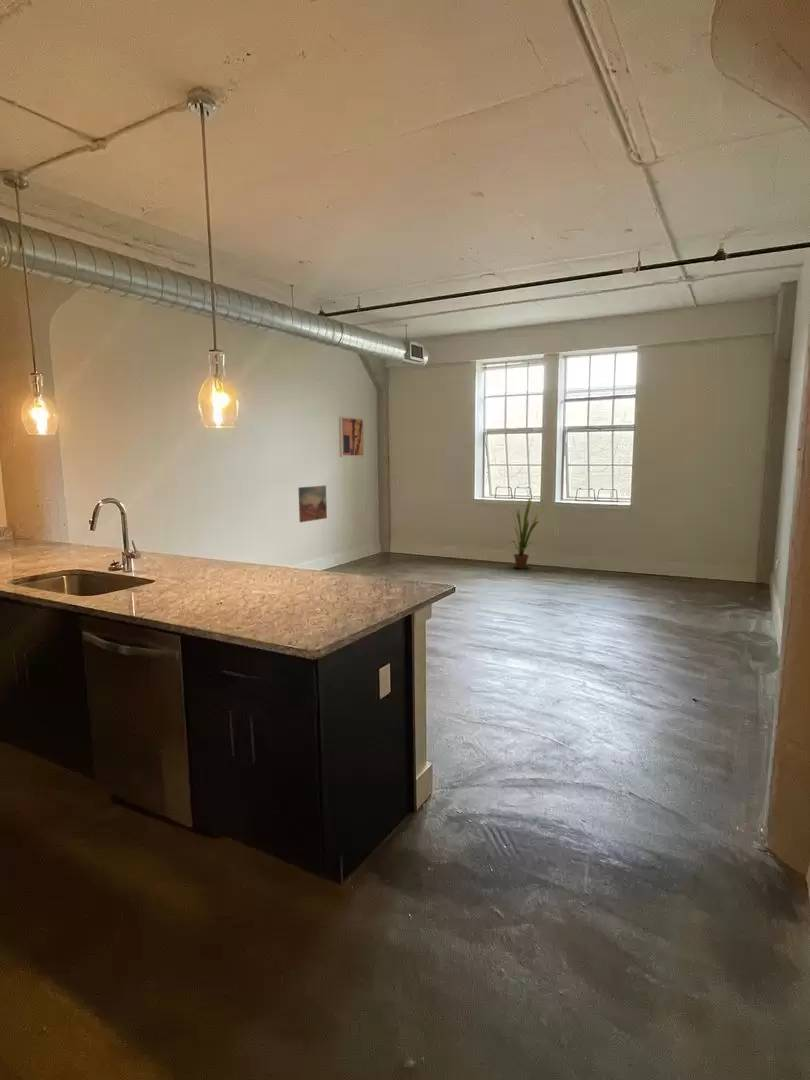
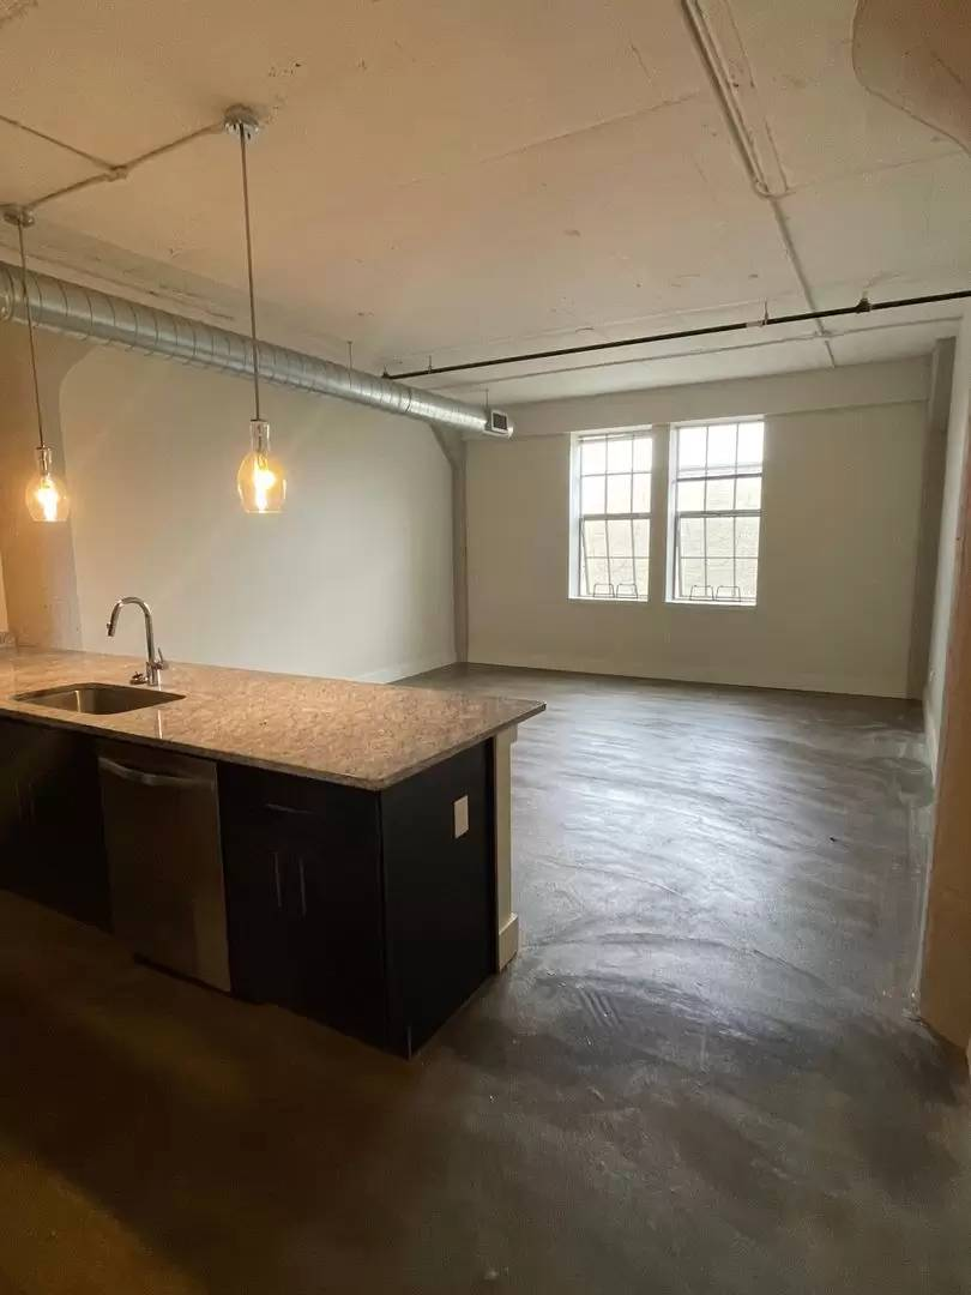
- house plant (521, 532)
- wall art (313, 503)
- wall art (351, 437)
